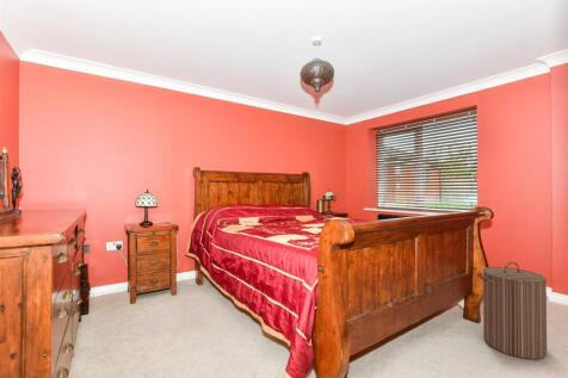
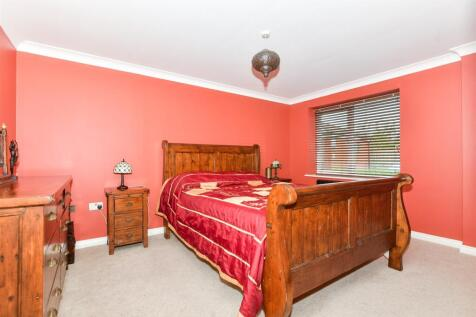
- laundry hamper (513, 303)
